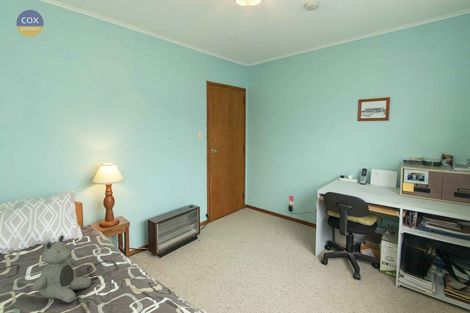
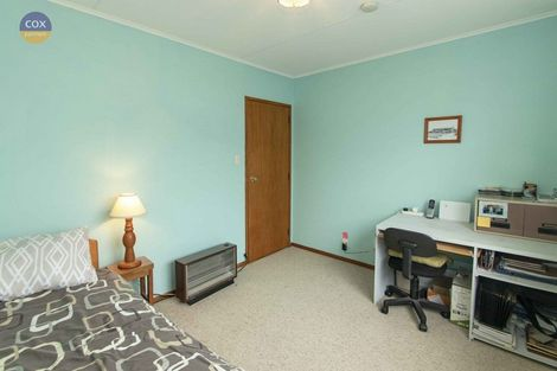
- teddy bear (64, 266)
